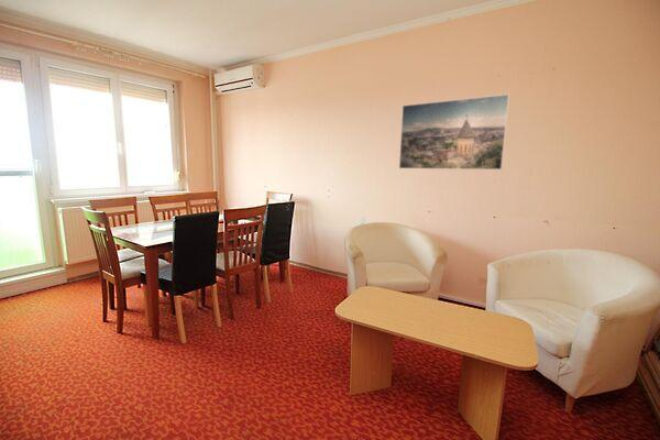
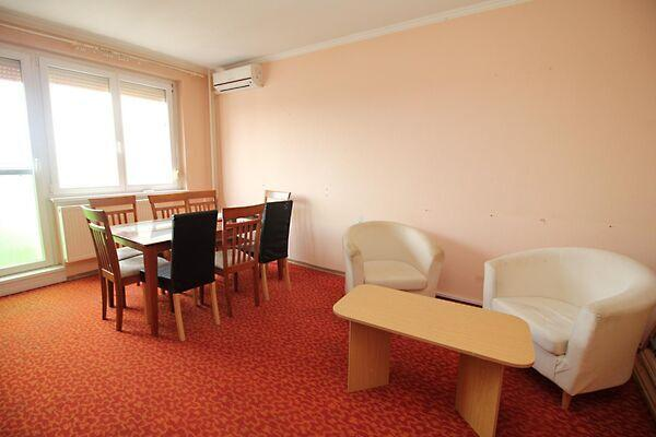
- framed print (449, 135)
